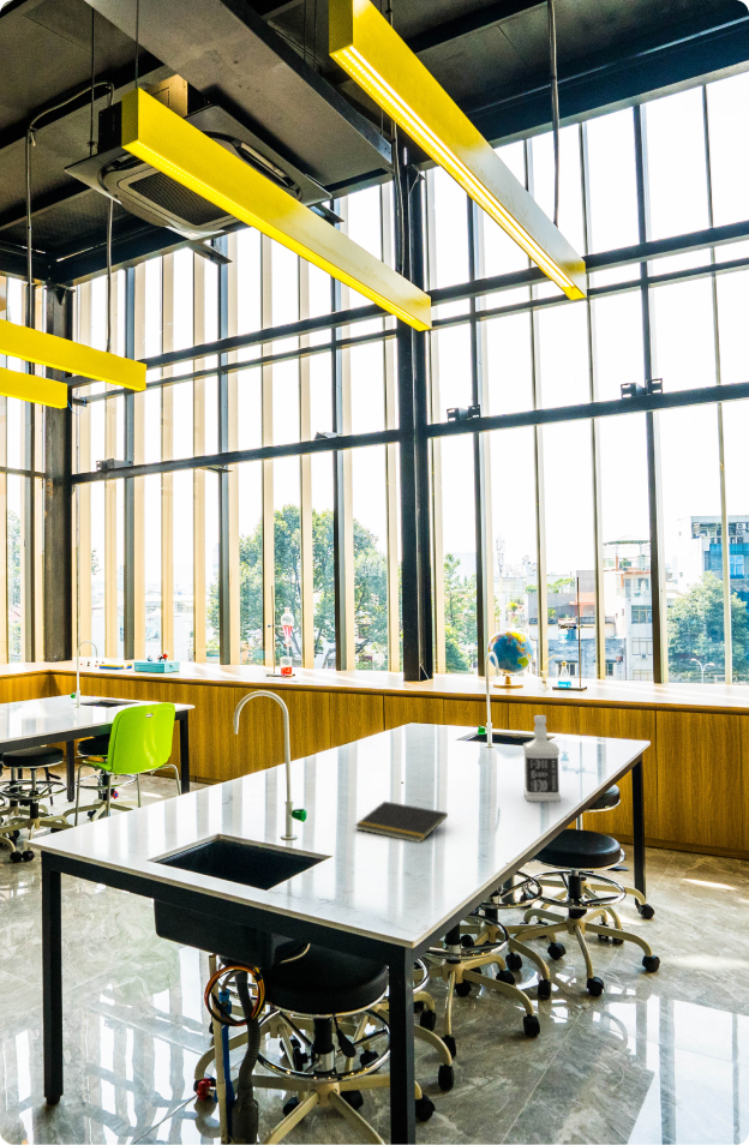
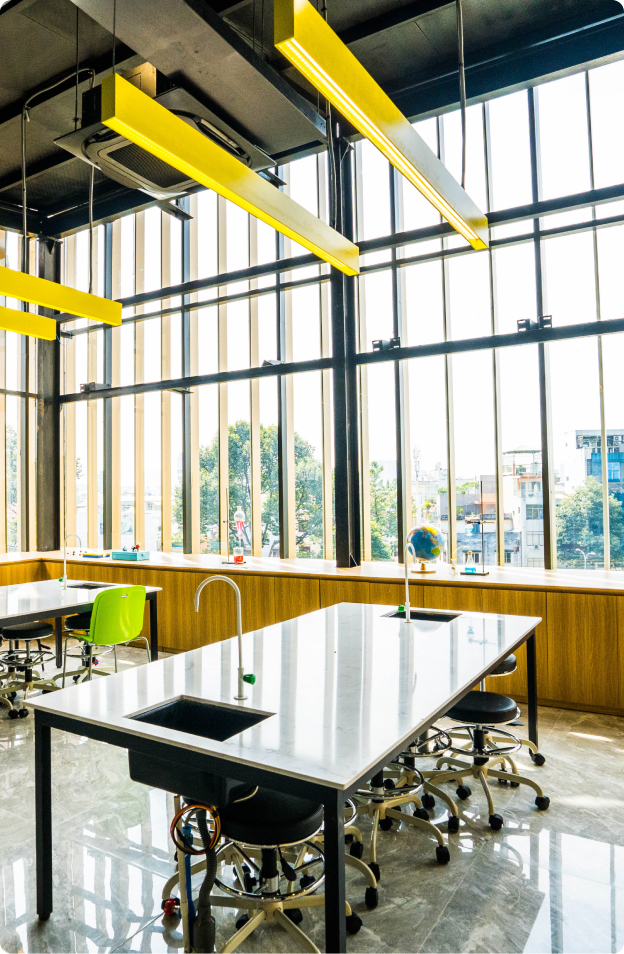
- bottle (540, 756)
- notepad (401, 820)
